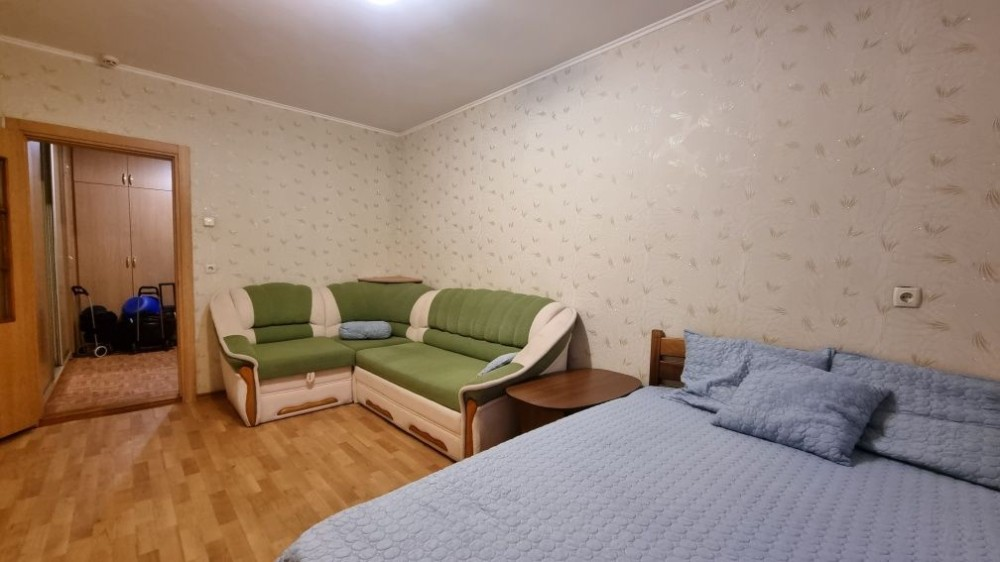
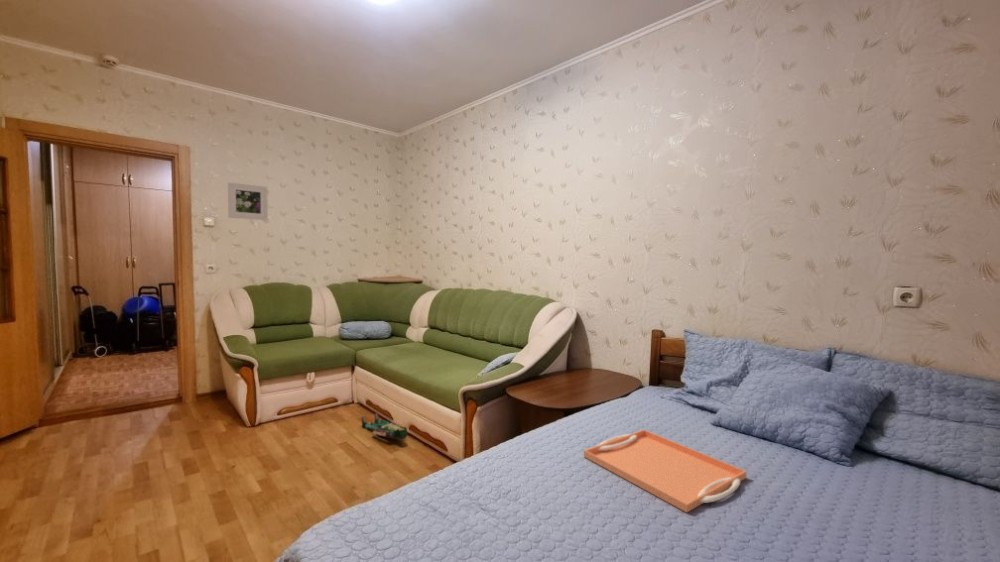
+ toy figurine (385, 426)
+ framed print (248, 201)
+ serving tray (661, 463)
